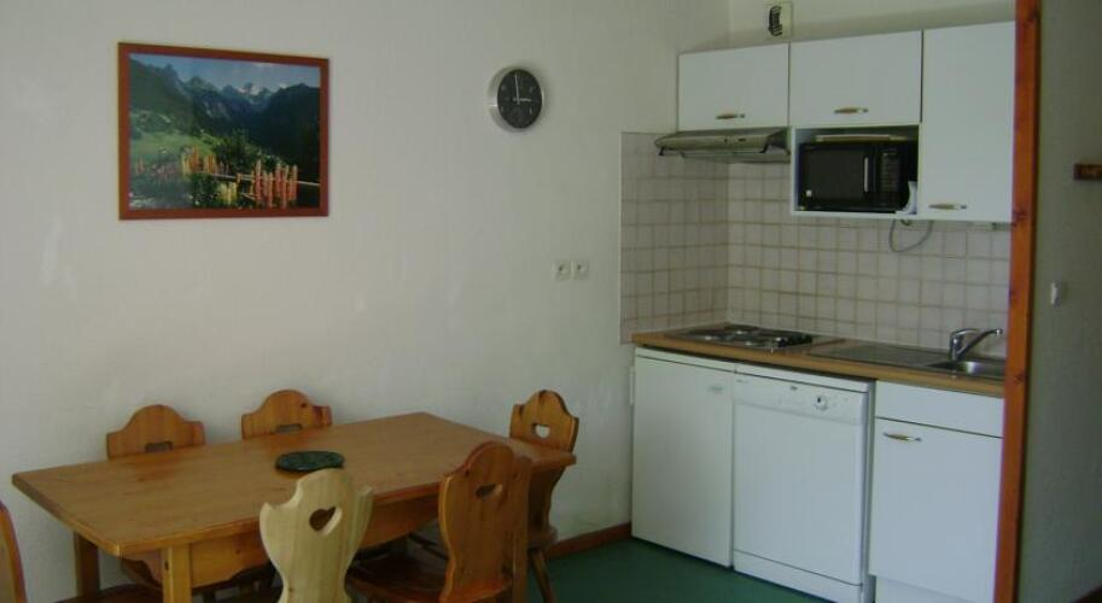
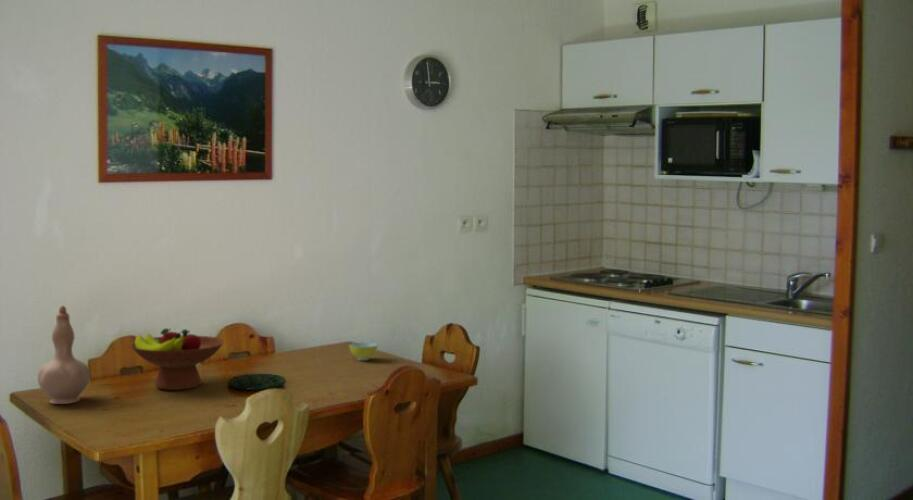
+ fruit bowl (178, 355)
+ bowl (363, 352)
+ vase (63, 353)
